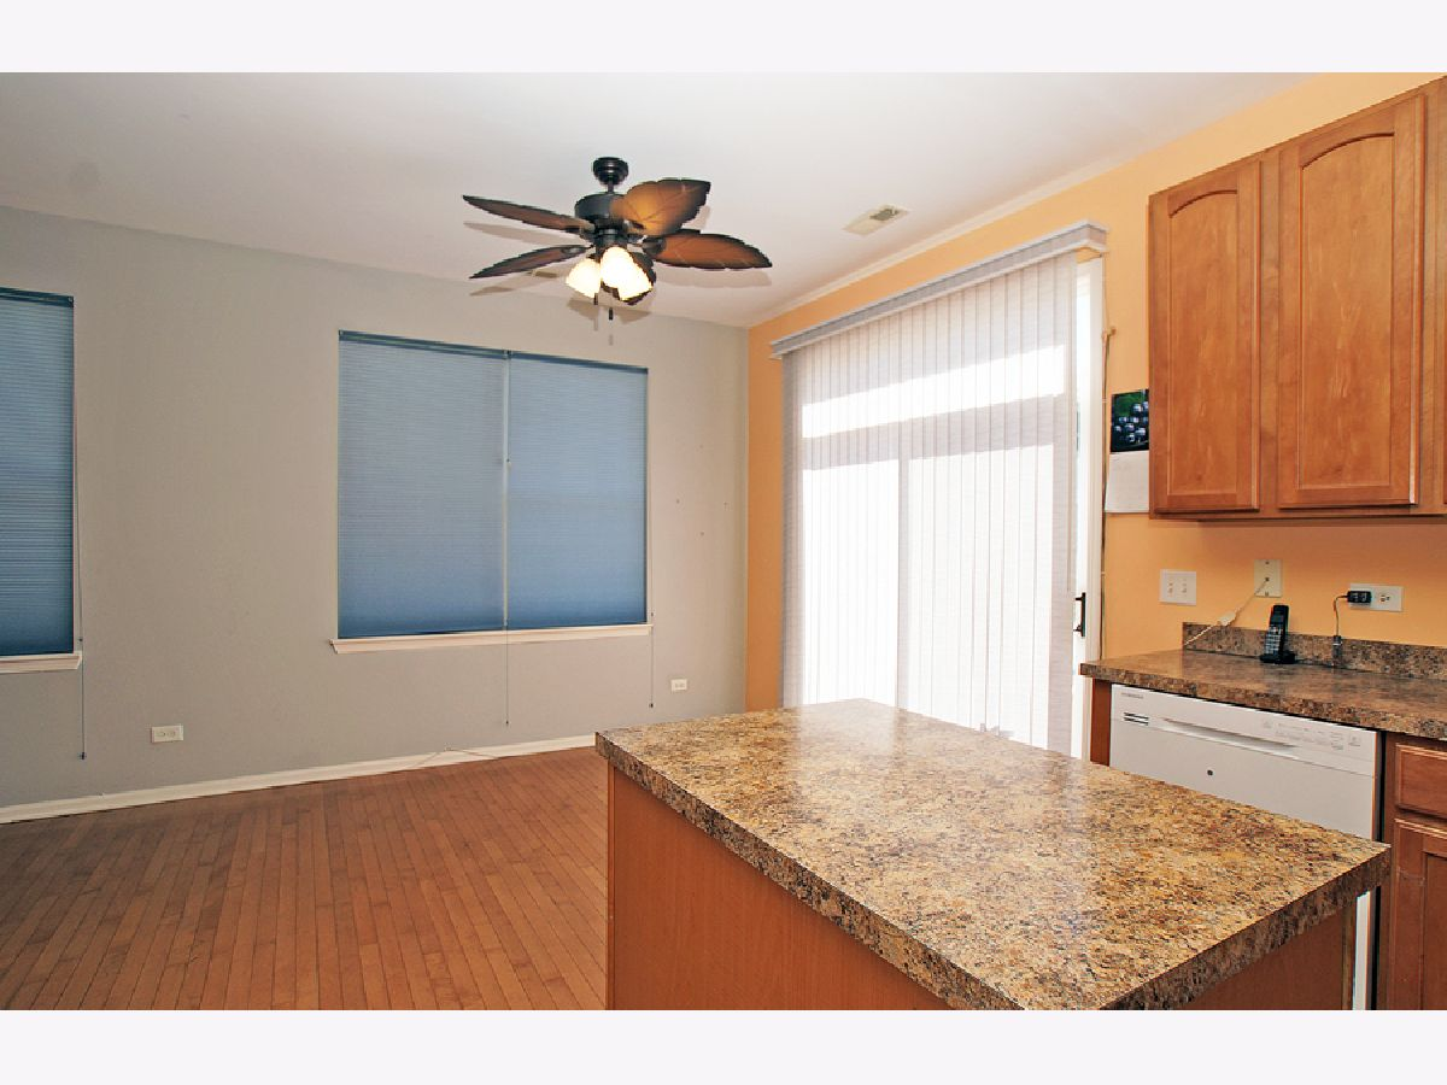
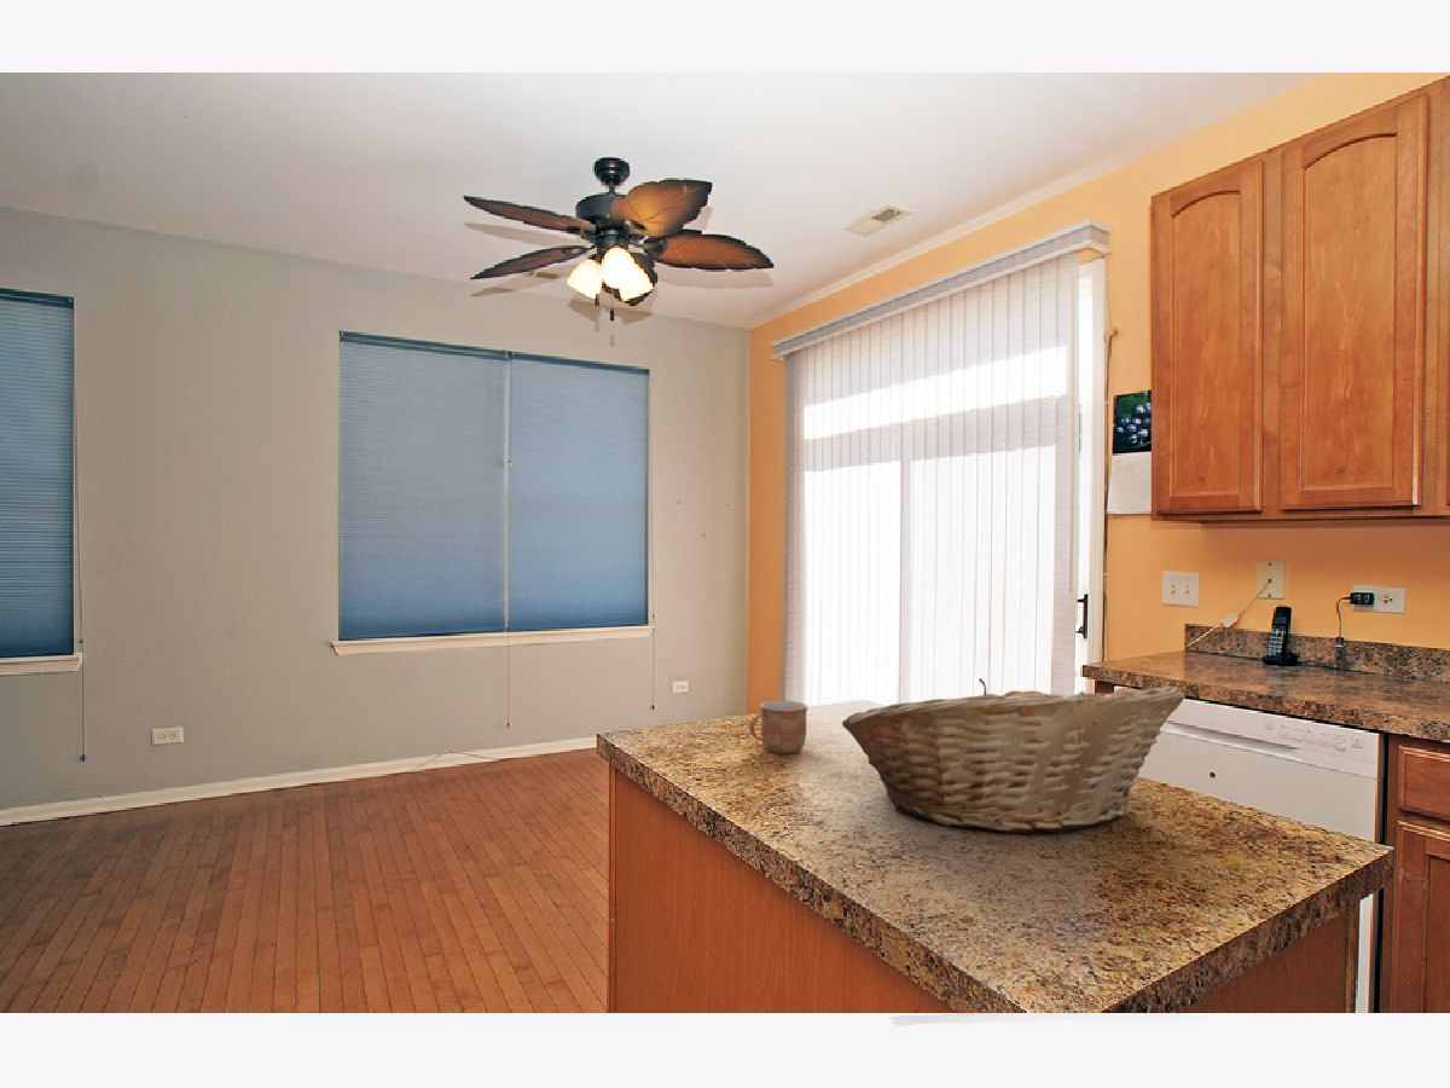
+ fruit basket (1008, 736)
+ mug (777, 728)
